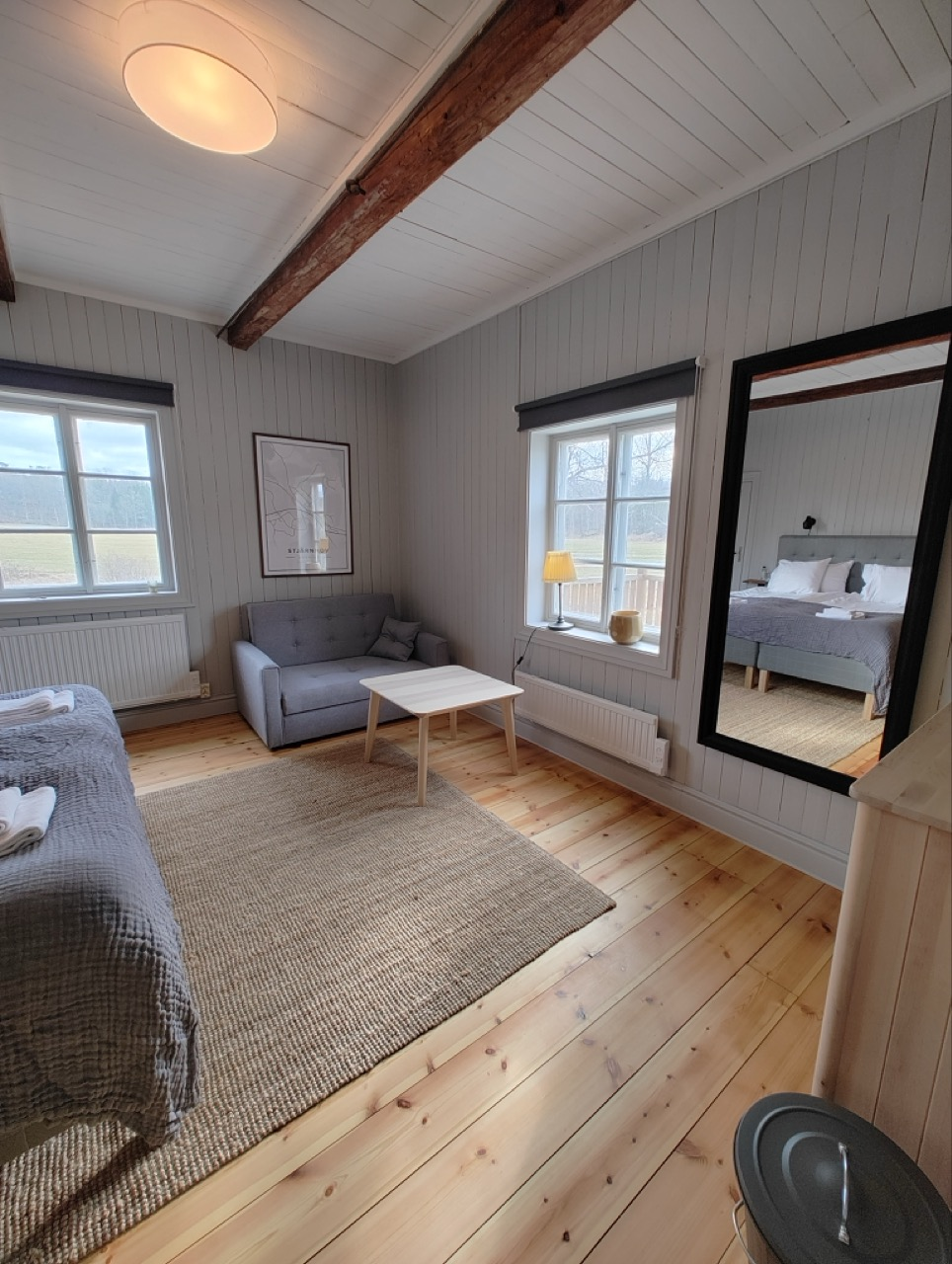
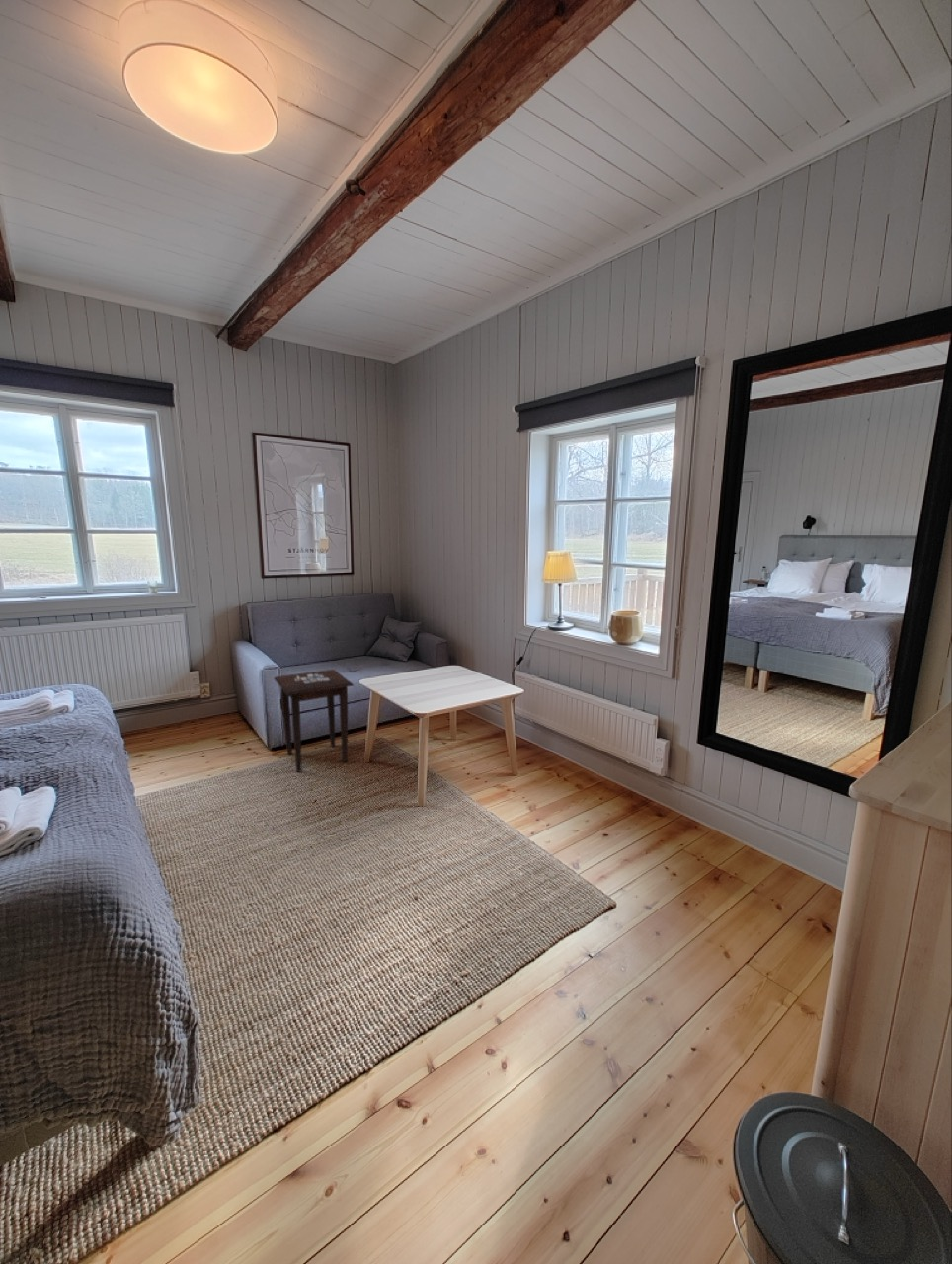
+ side table (328, 718)
